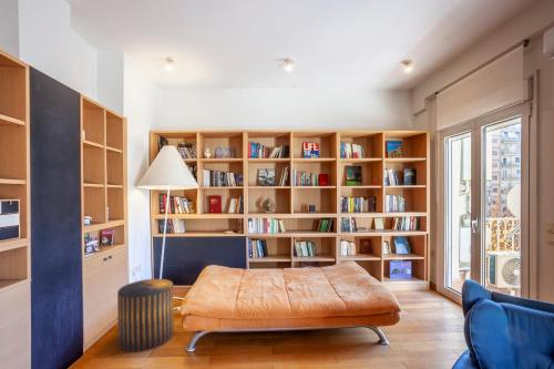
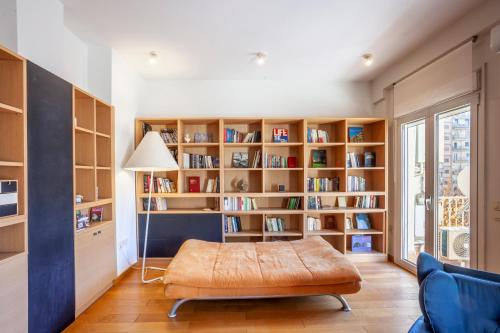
- stool (146, 311)
